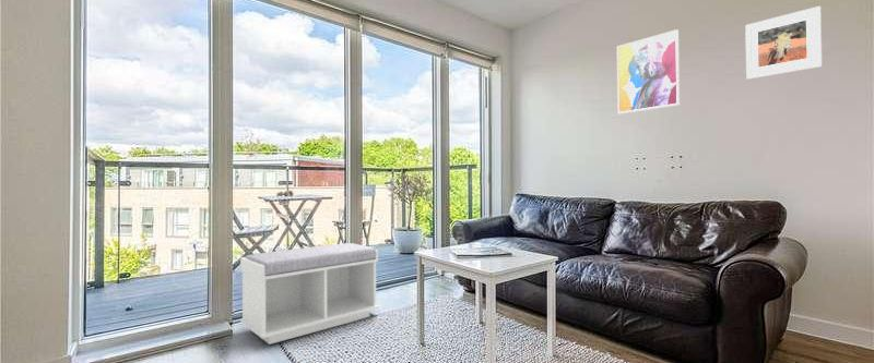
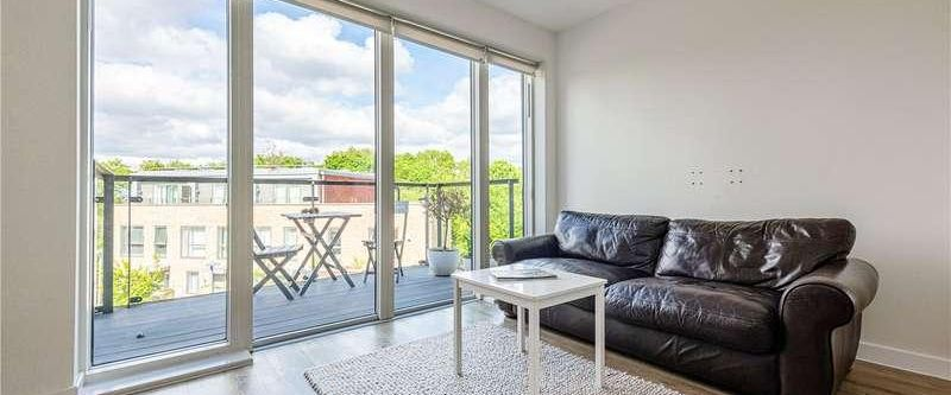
- bench (312, 286)
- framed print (781, 45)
- wall art (646, 73)
